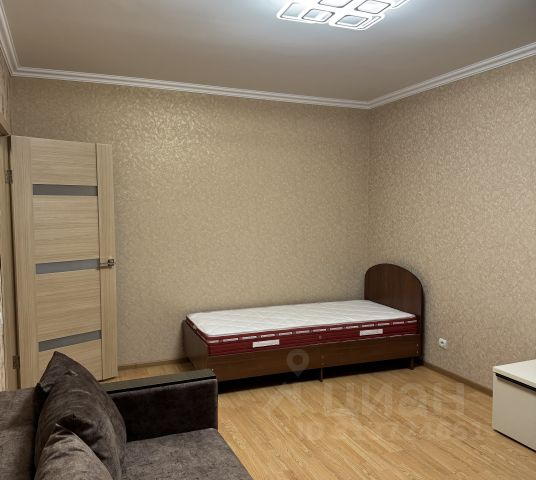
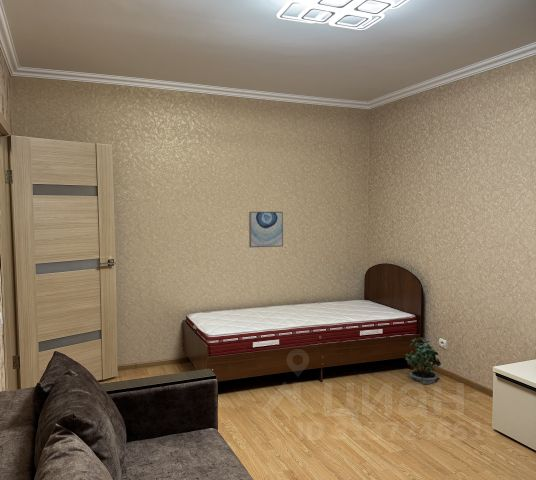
+ wall art (266, 229)
+ potted plant (422, 357)
